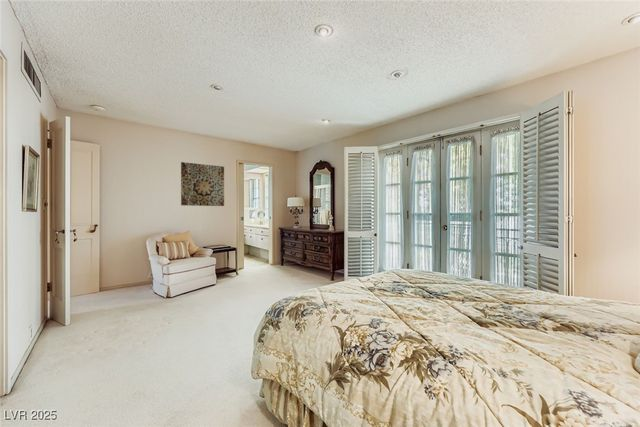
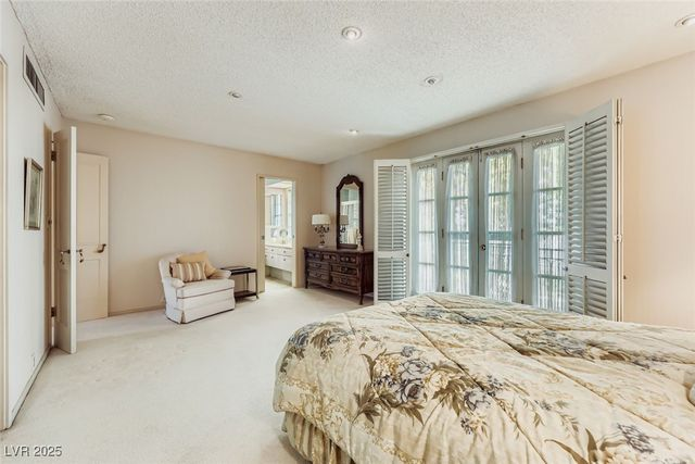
- wall art (203, 185)
